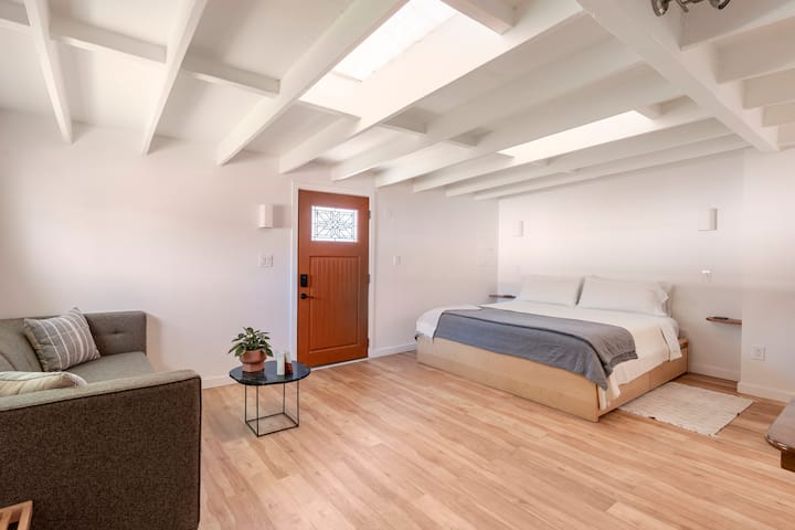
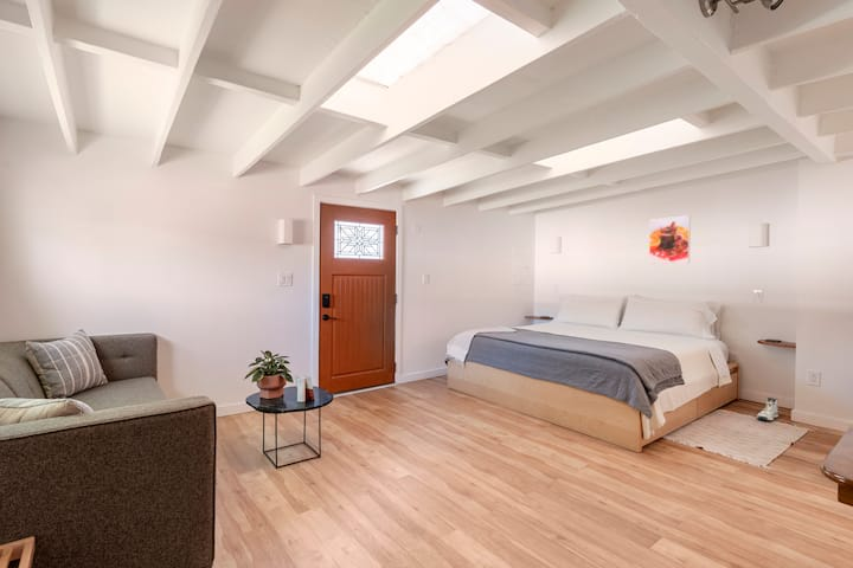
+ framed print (668, 240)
+ sneaker (767, 407)
